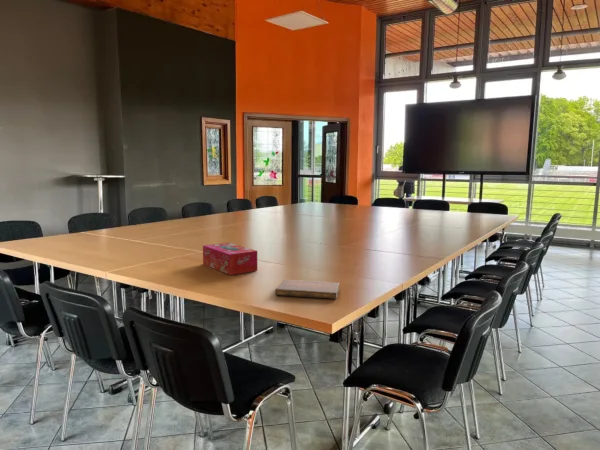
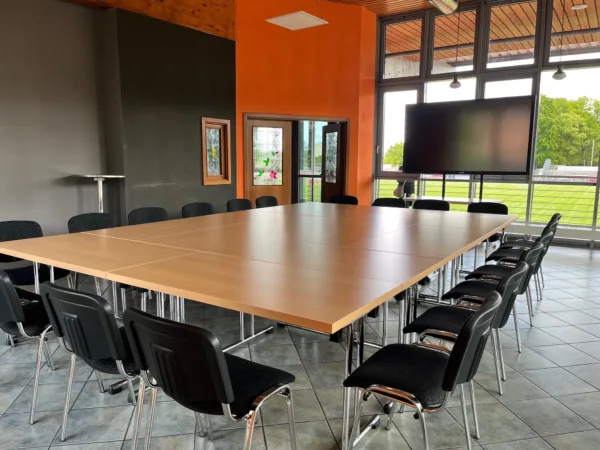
- tissue box (229, 257)
- notebook (308, 288)
